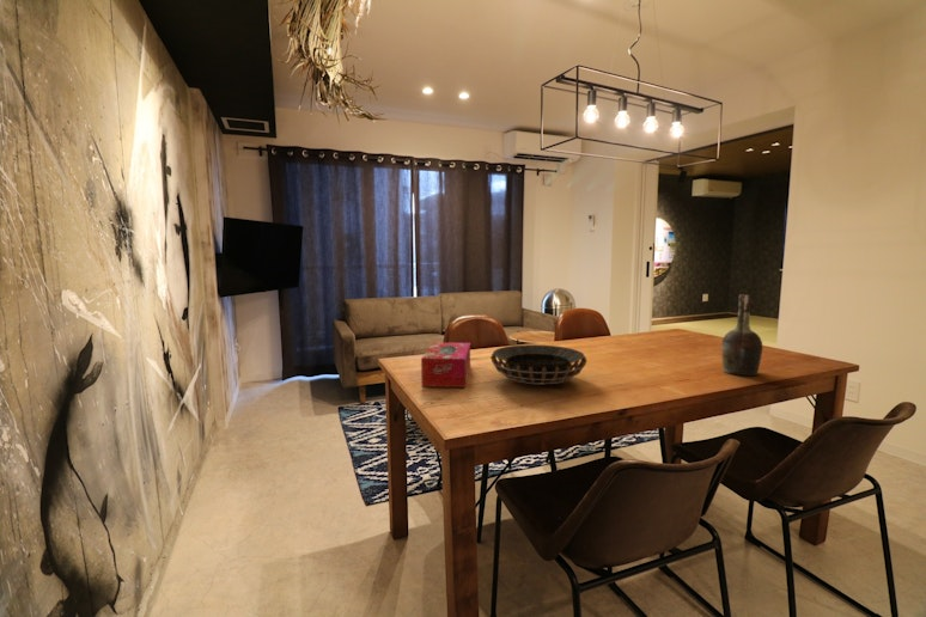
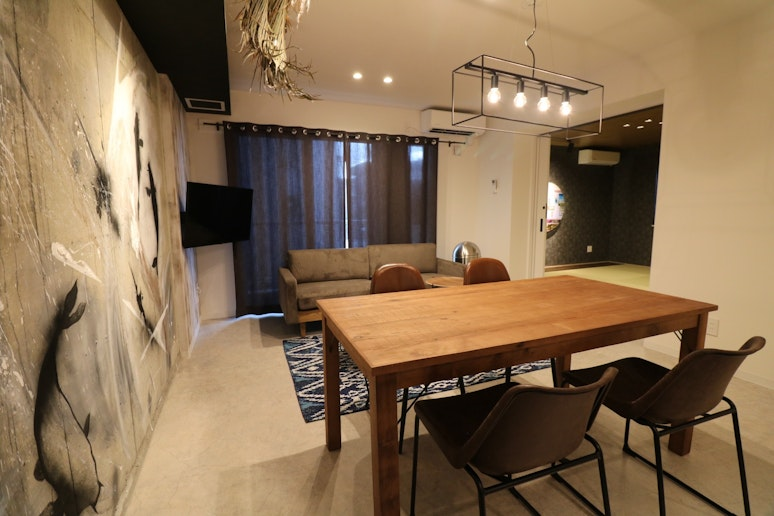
- tissue box (447, 362)
- decorative bowl (537, 366)
- cognac bottle (742, 334)
